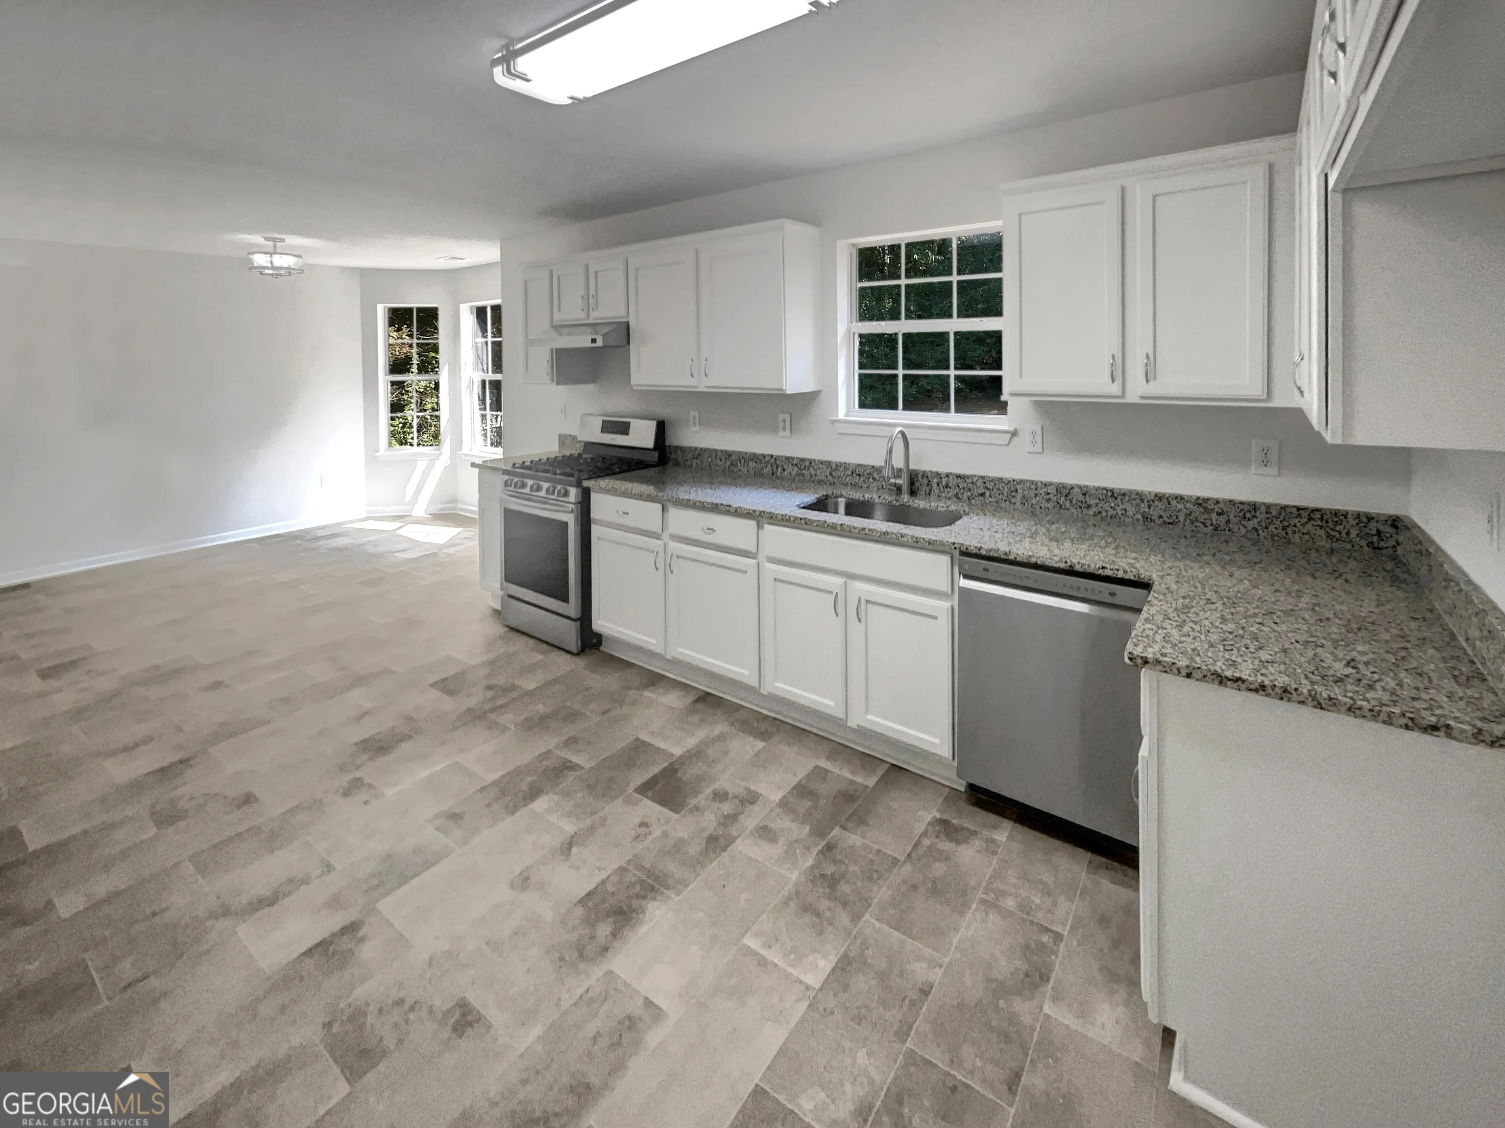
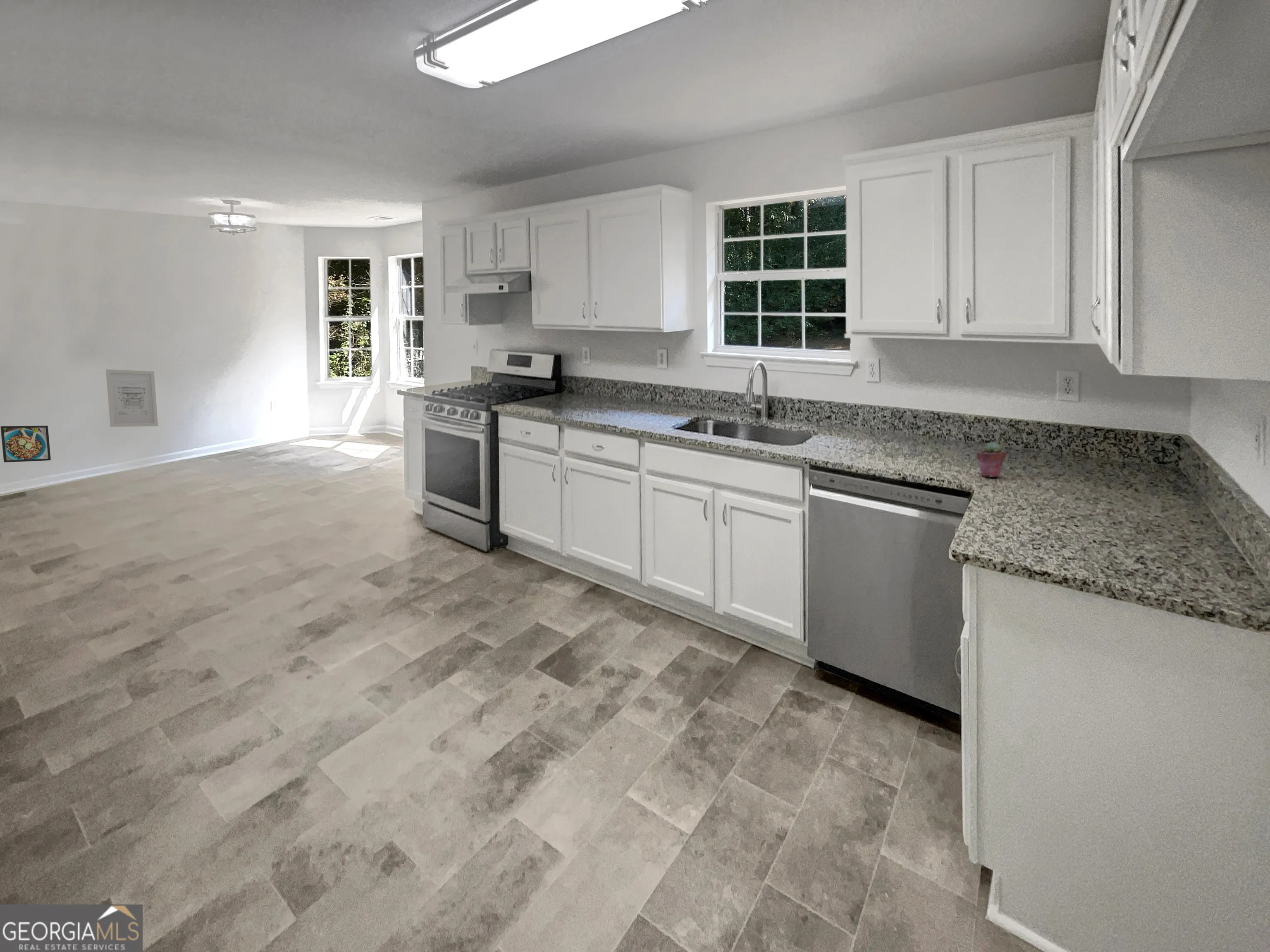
+ wall art (132, 398)
+ potted succulent (991, 459)
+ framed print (26, 443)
